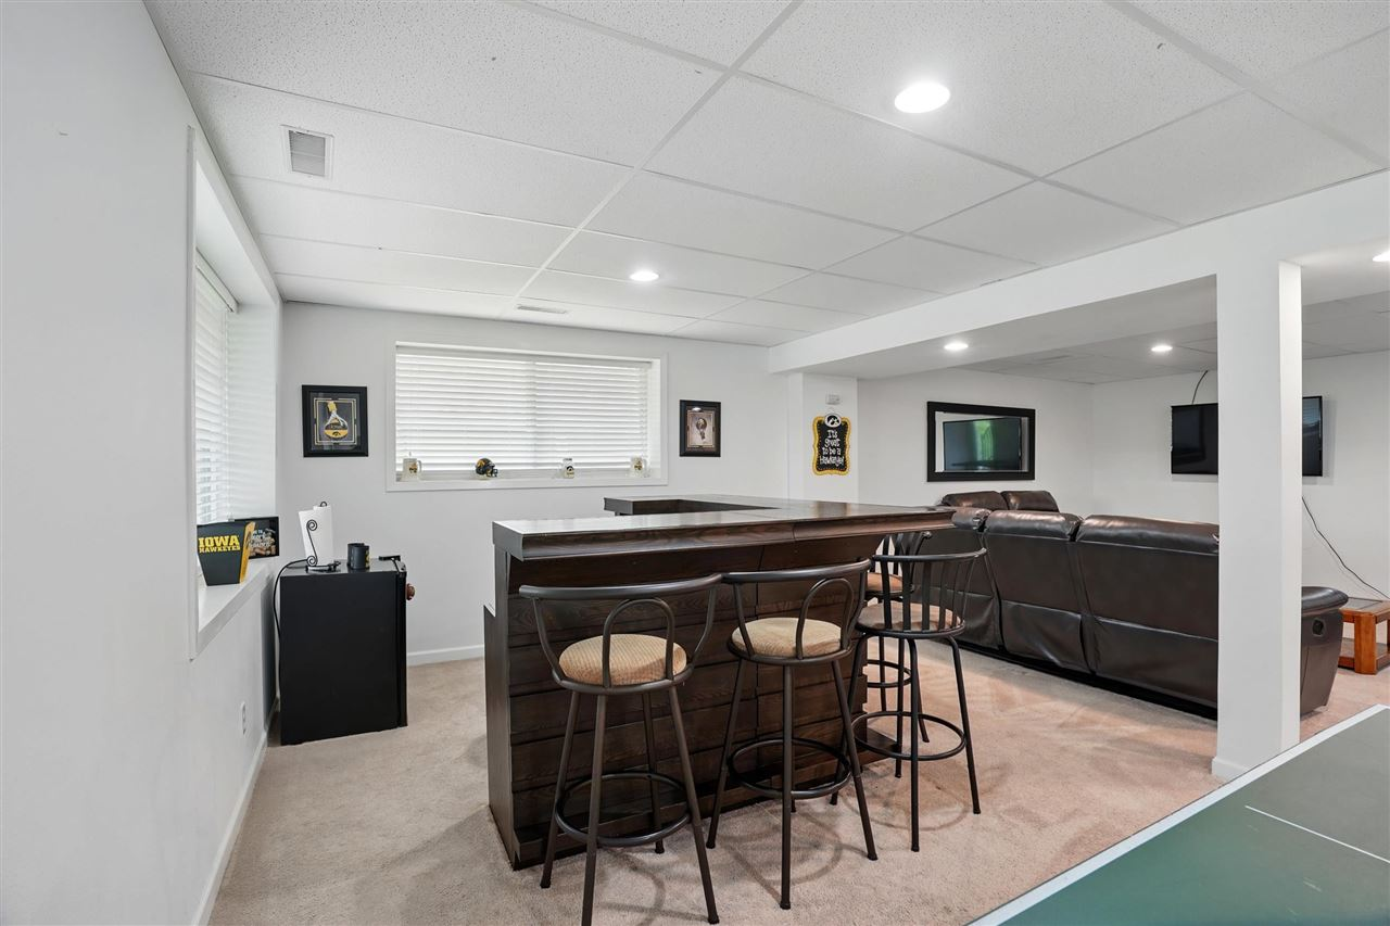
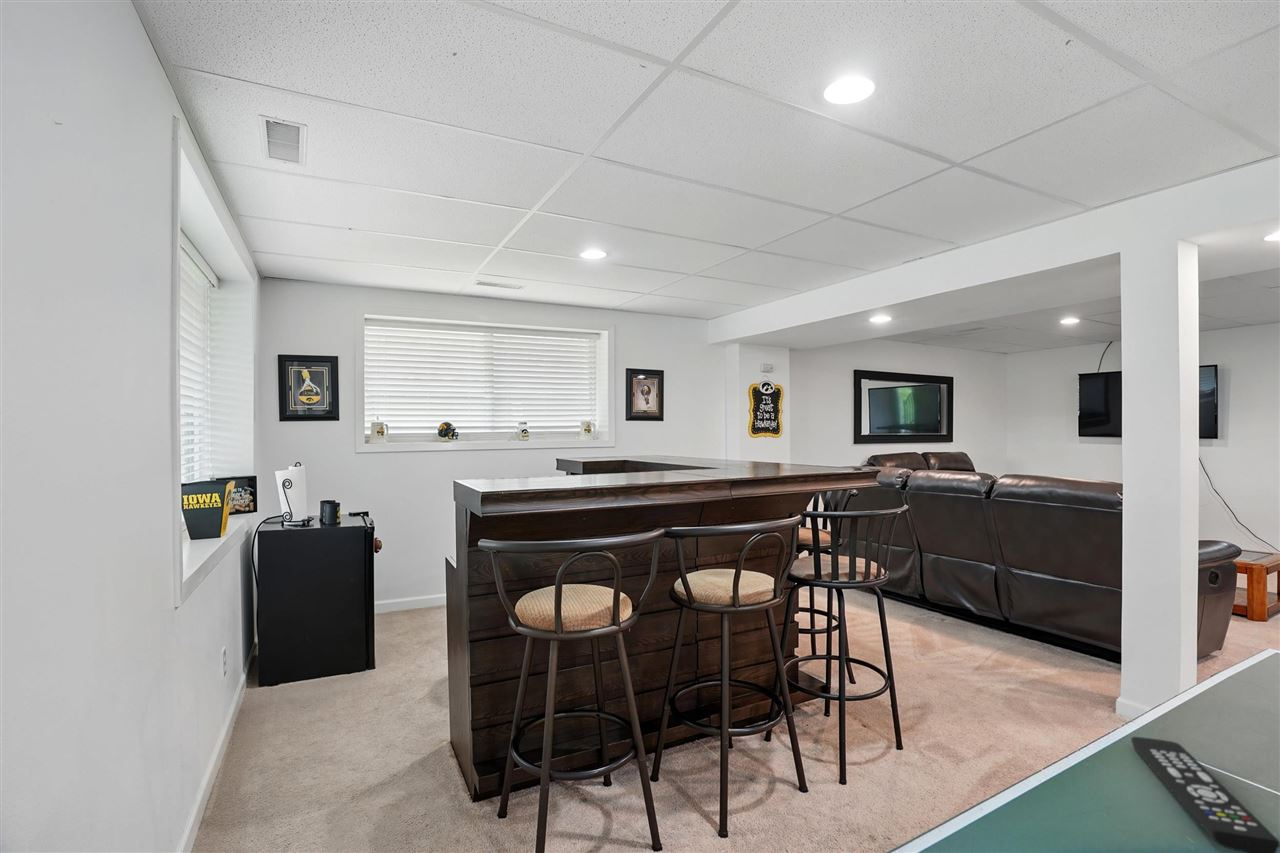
+ remote control (1194, 788)
